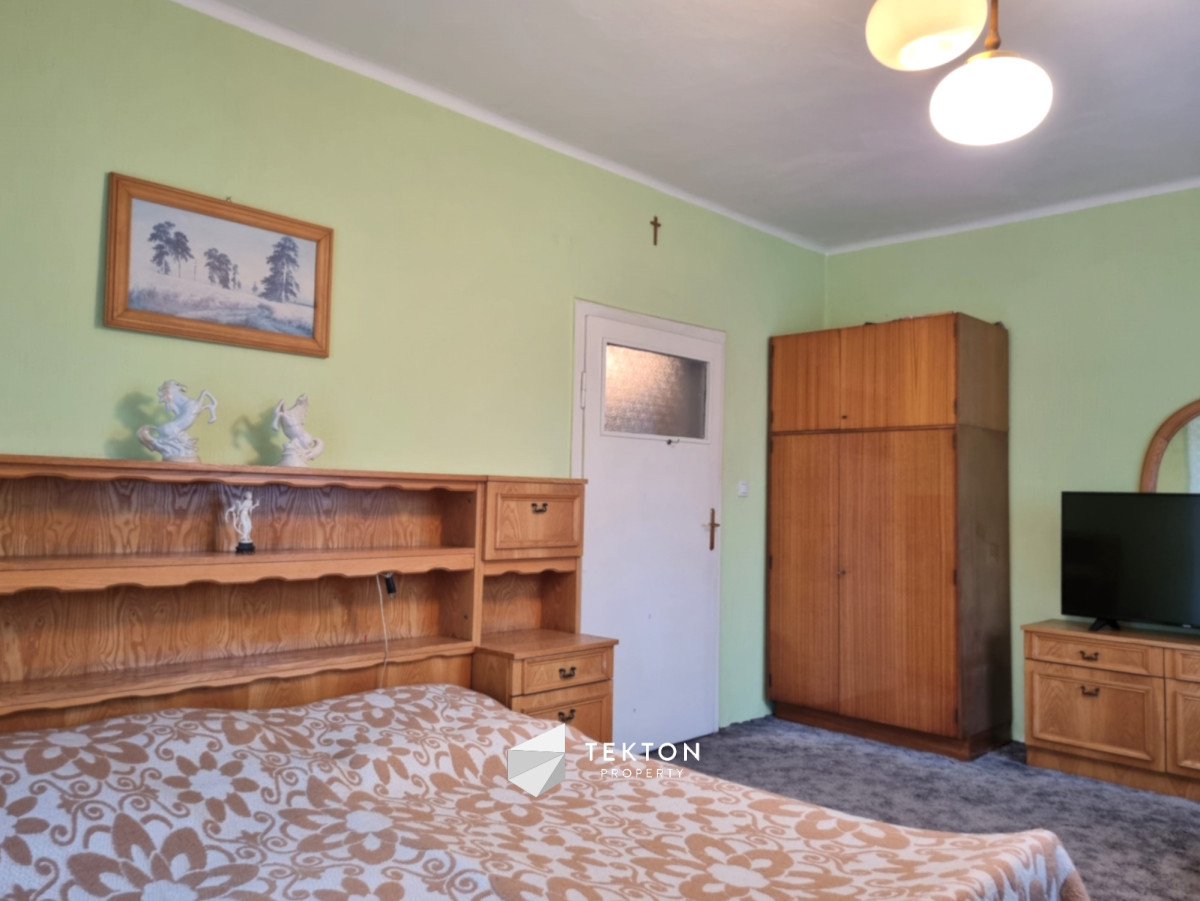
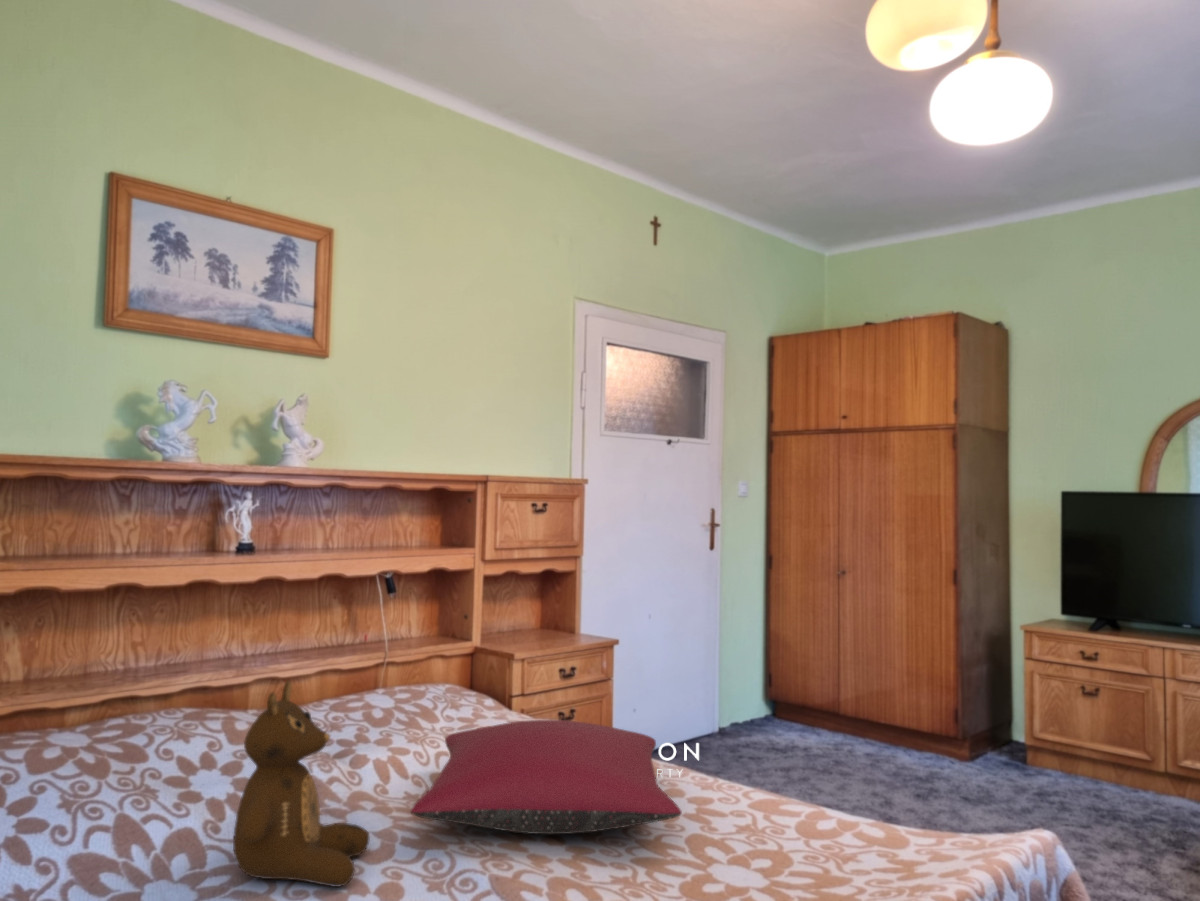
+ pillow (549, 770)
+ teddy bear (304, 778)
